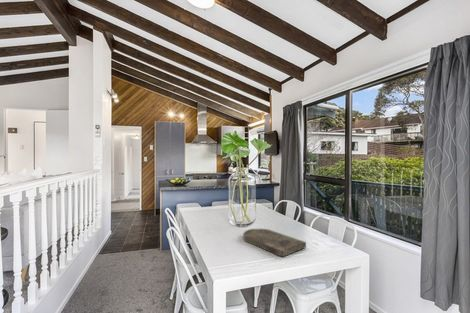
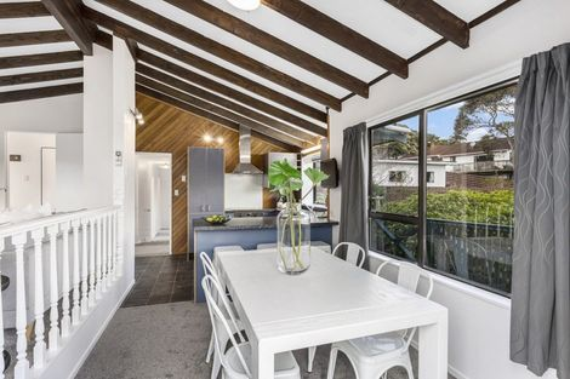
- cutting board (269, 239)
